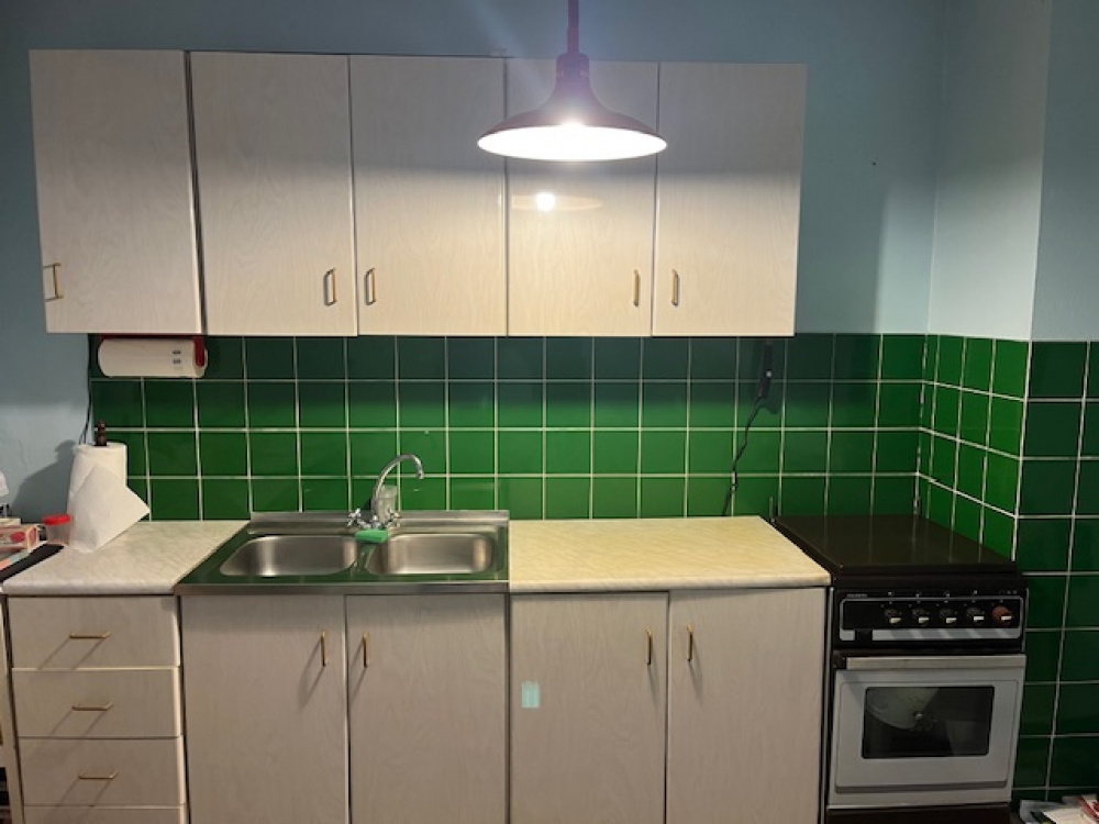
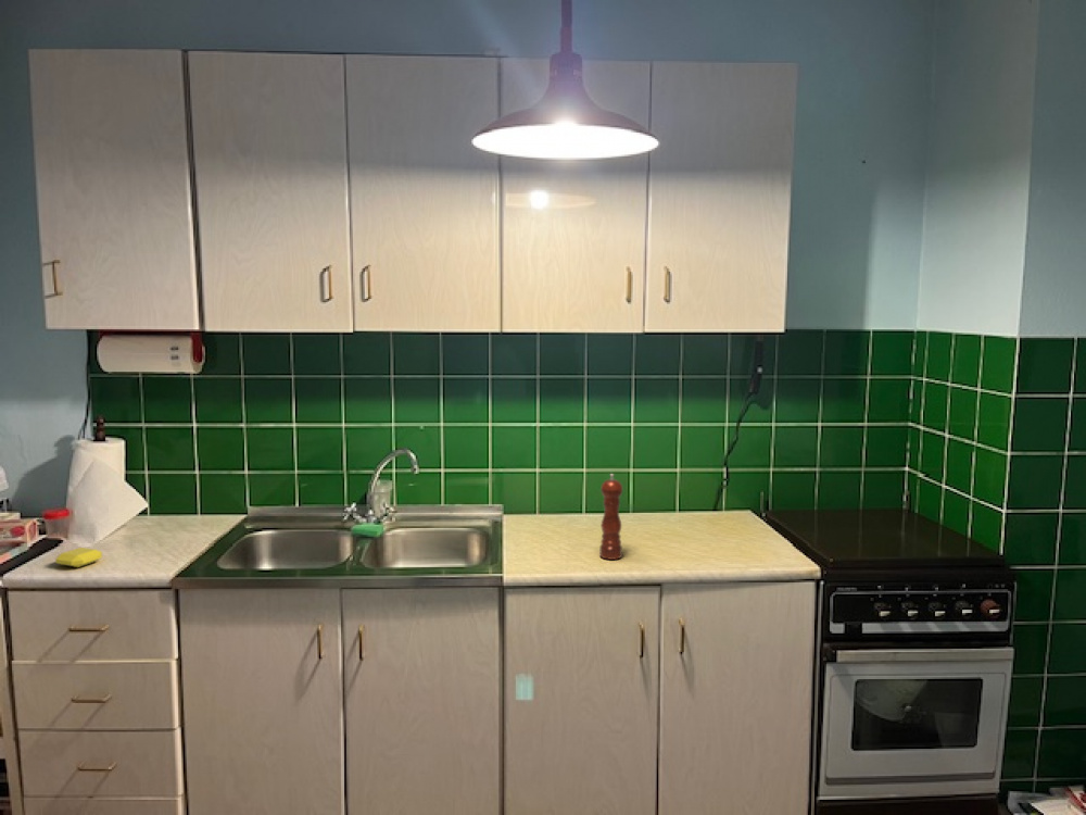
+ soap bar (79, 556)
+ pepper mill (611, 515)
